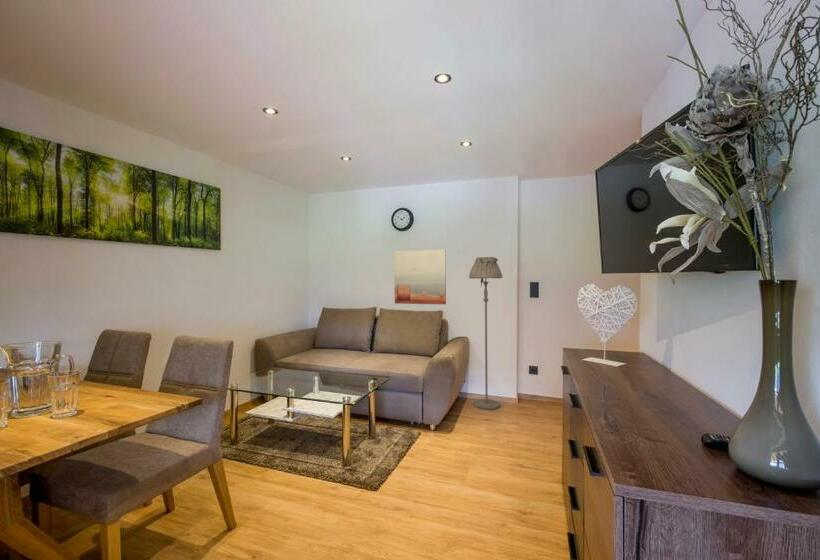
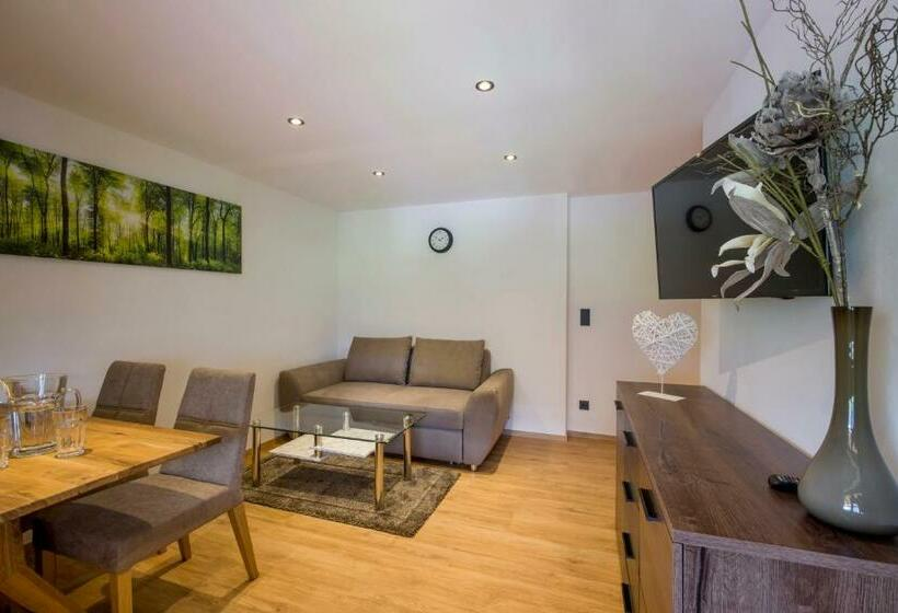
- wall art (419, 277)
- floor lamp (485, 331)
